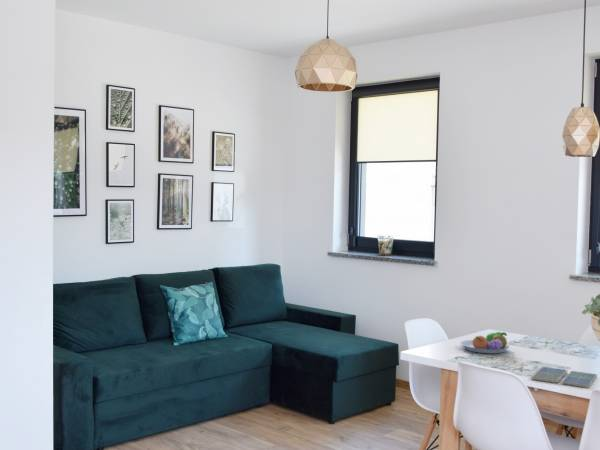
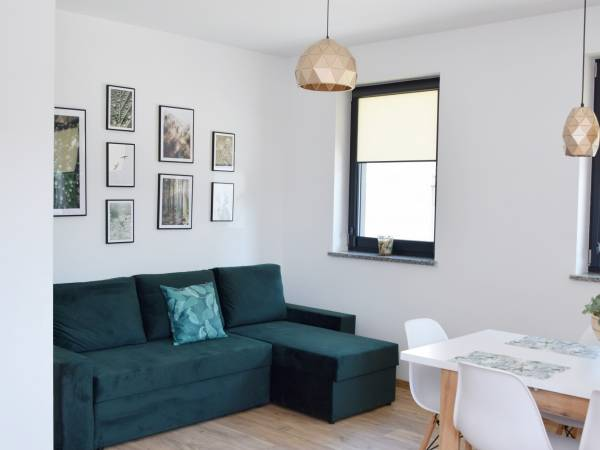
- drink coaster (563, 376)
- fruit bowl (486, 339)
